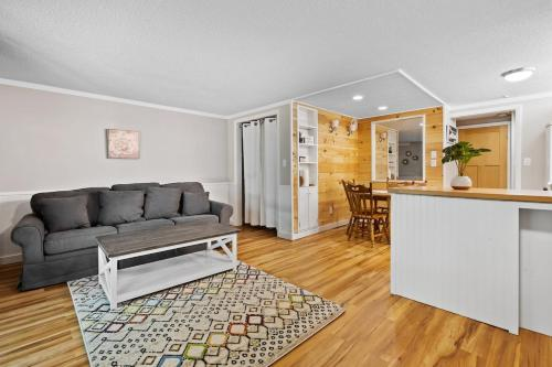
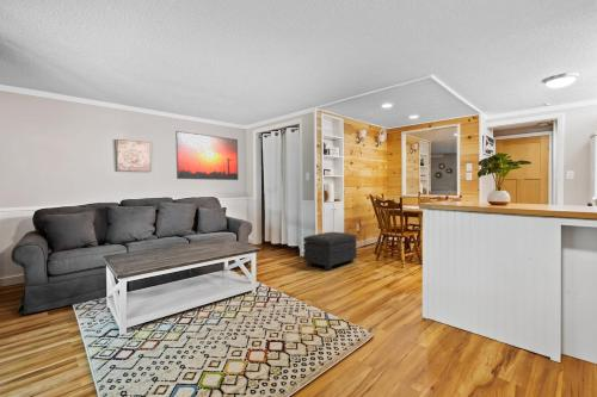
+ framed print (209, 157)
+ footstool (330, 248)
